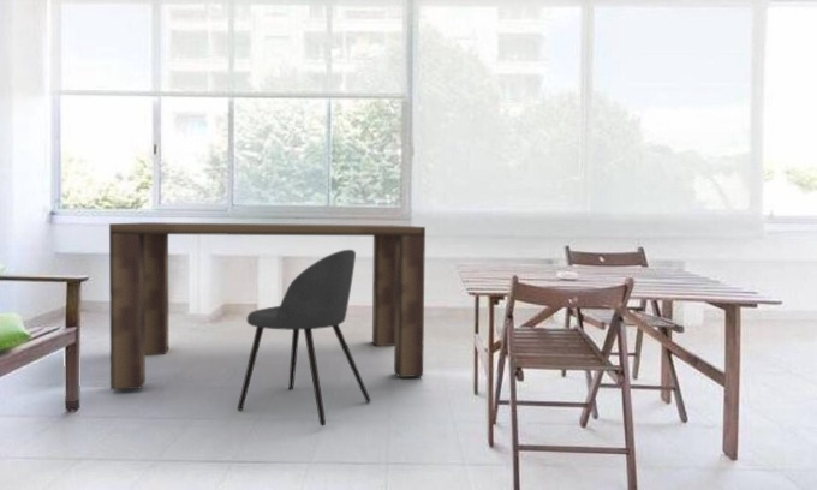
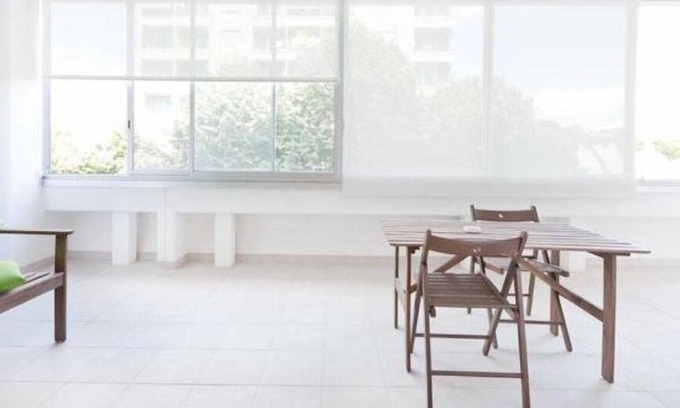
- dining chair (305, 327)
- dining table (274, 234)
